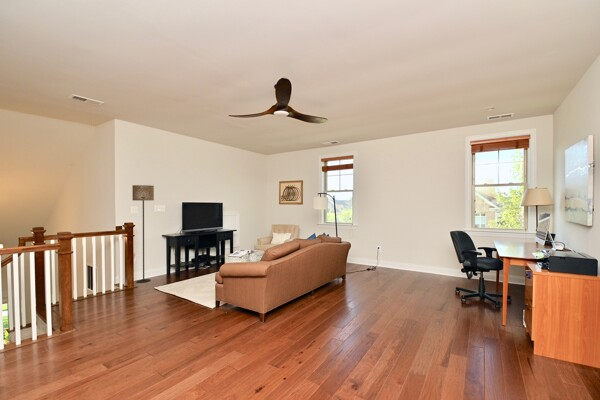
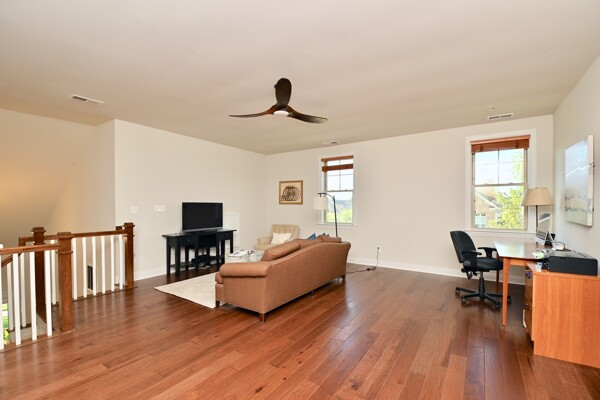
- floor lamp (143, 233)
